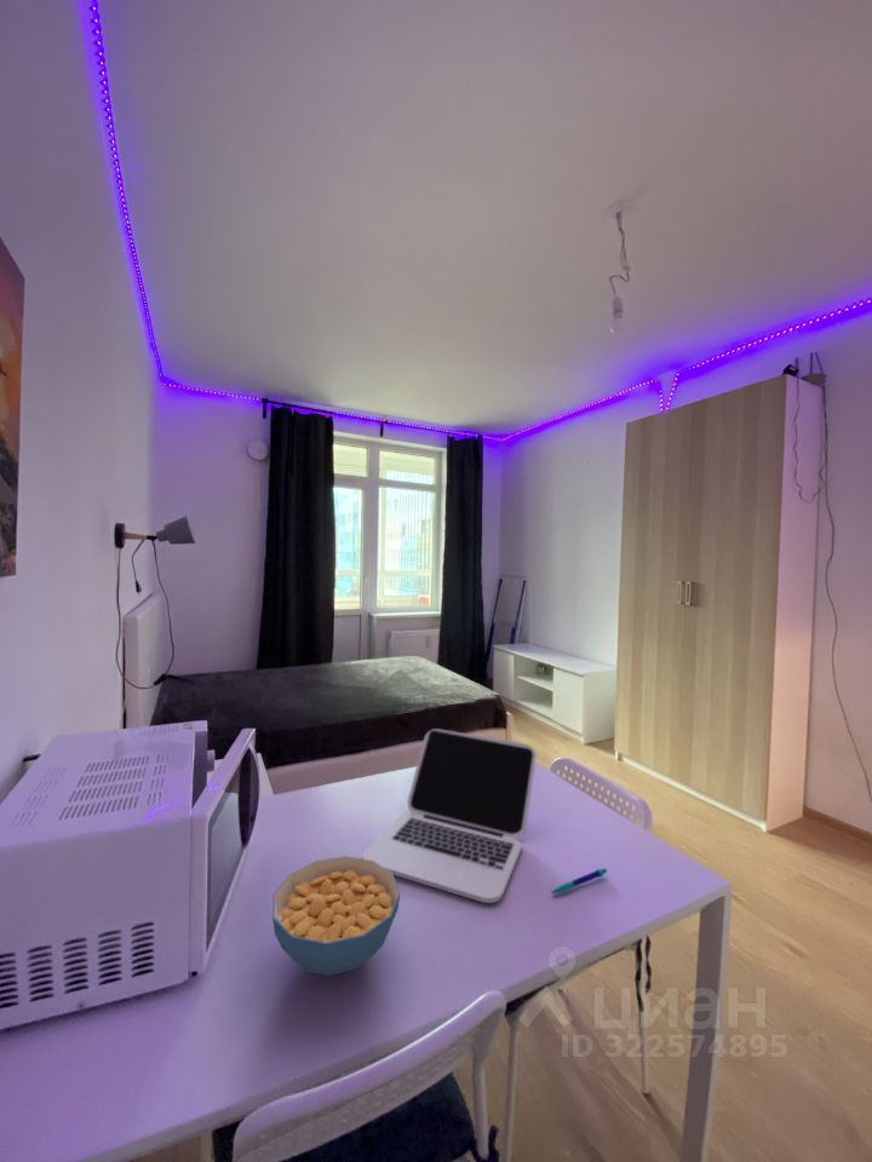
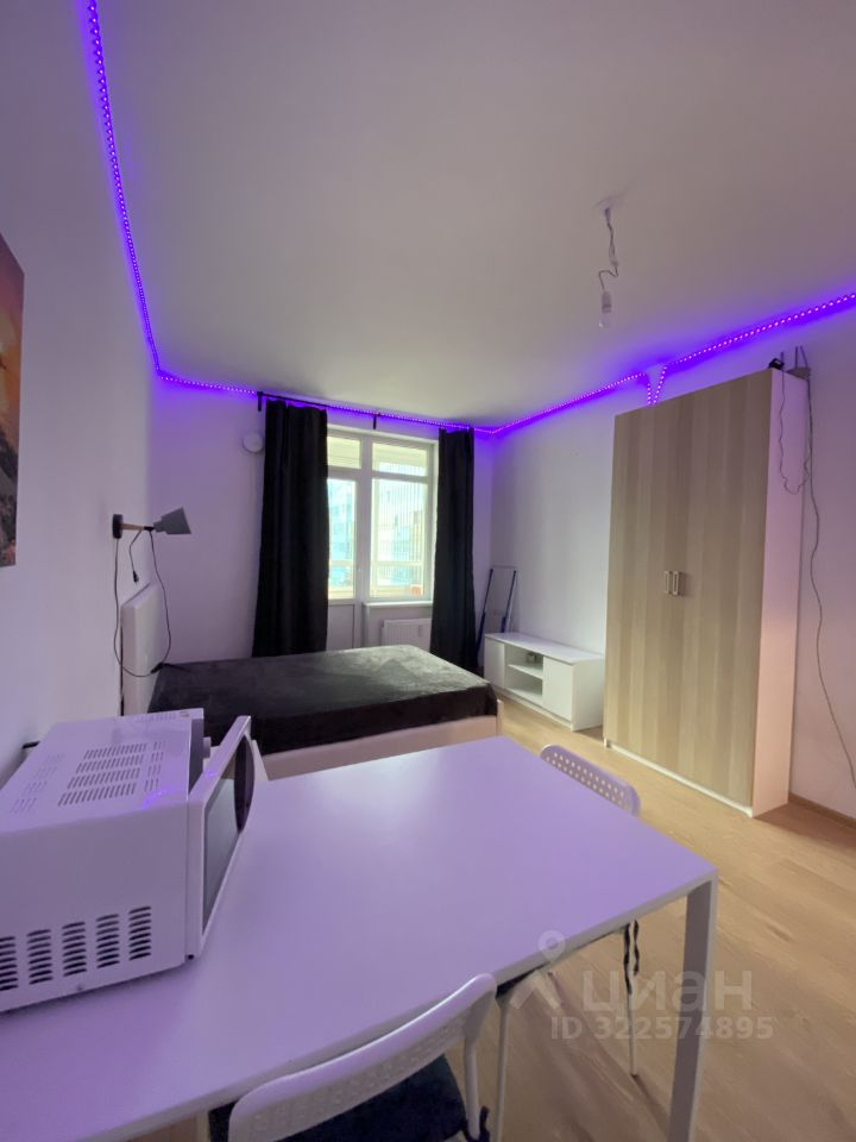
- cereal bowl (335, 924)
- laptop (455, 799)
- pen (578, 880)
